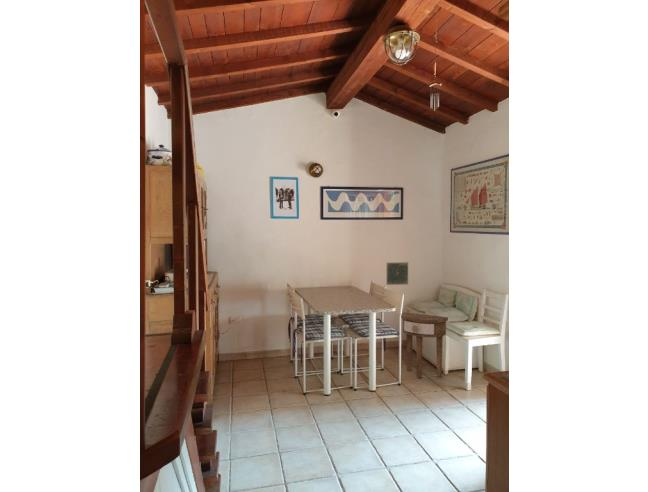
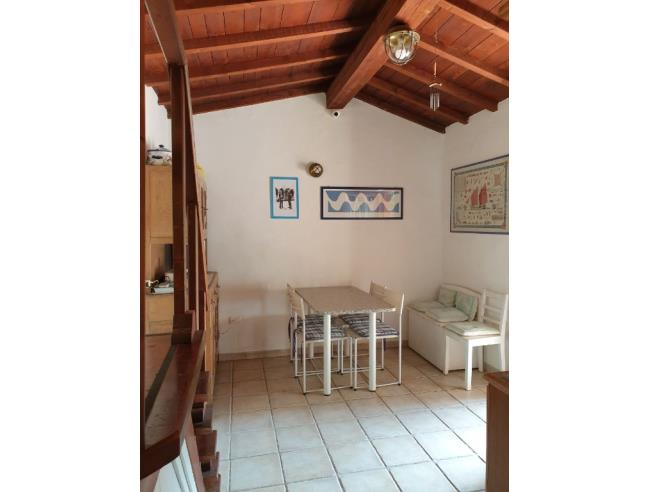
- side table (421, 345)
- decorative tile (397, 273)
